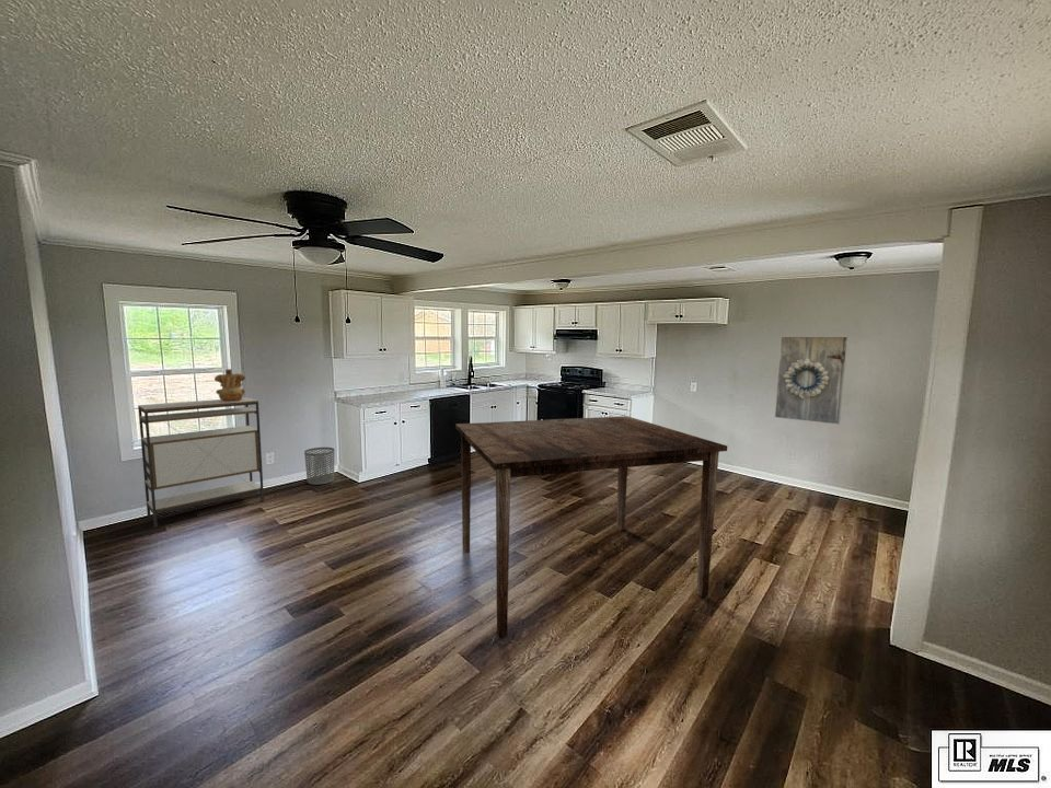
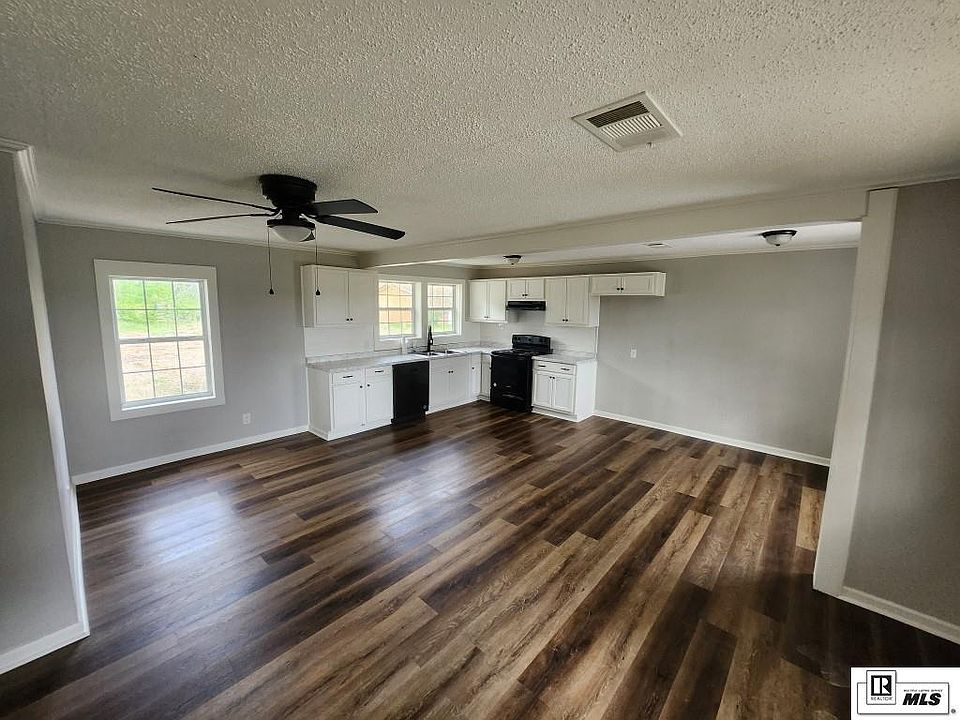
- shelving unit (205, 456)
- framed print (809, 379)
- ceramic vessel (230, 384)
- waste bin (320, 465)
- dining table (570, 472)
